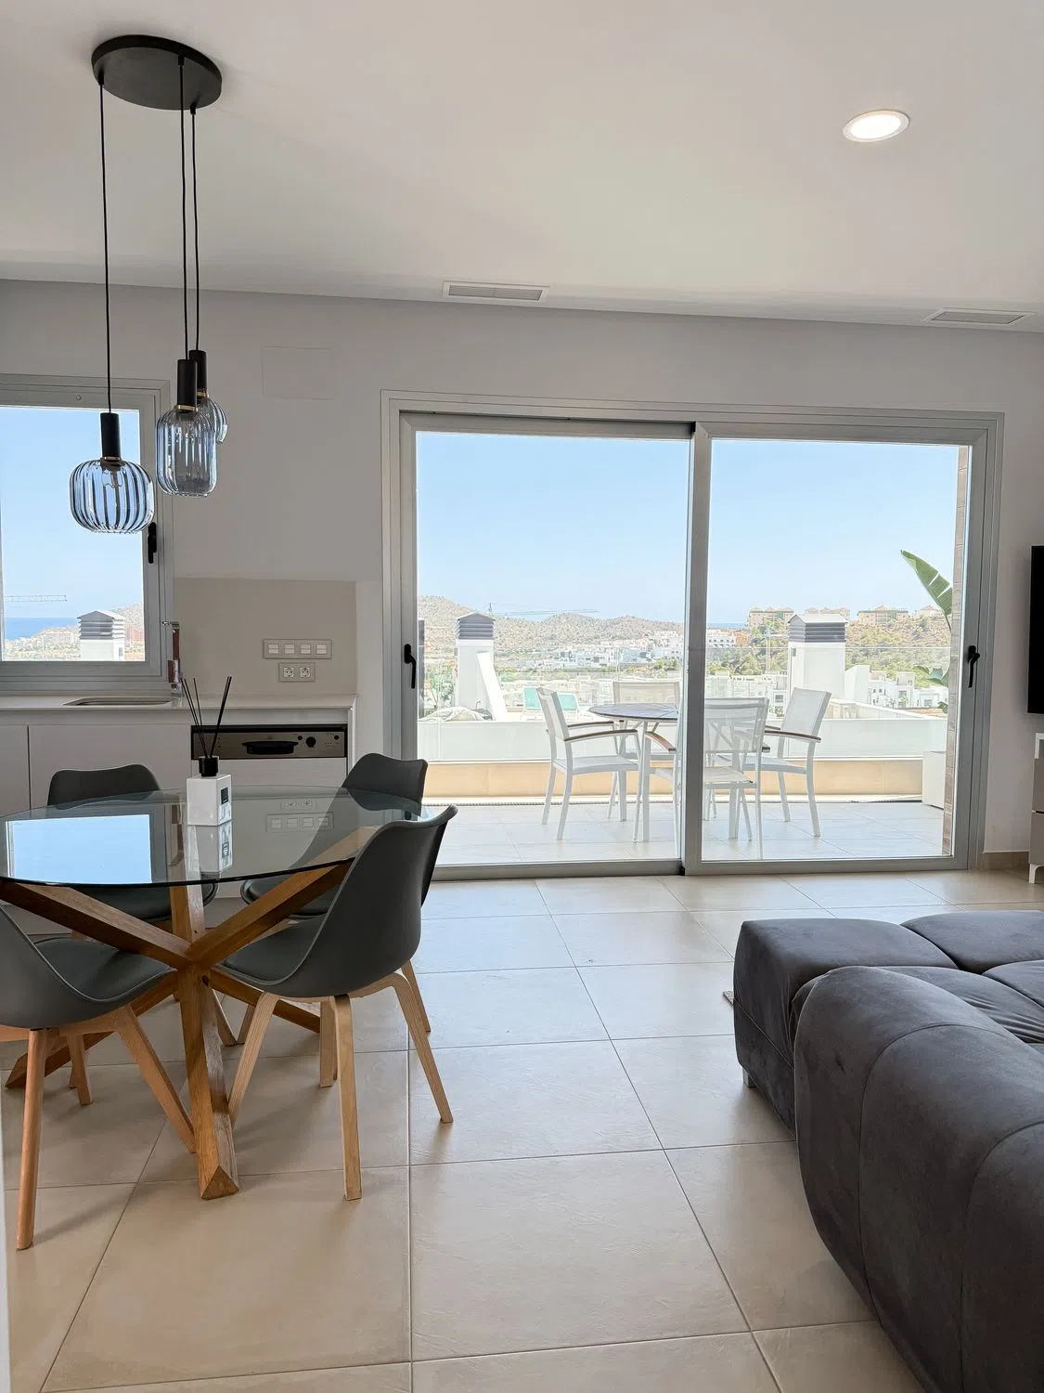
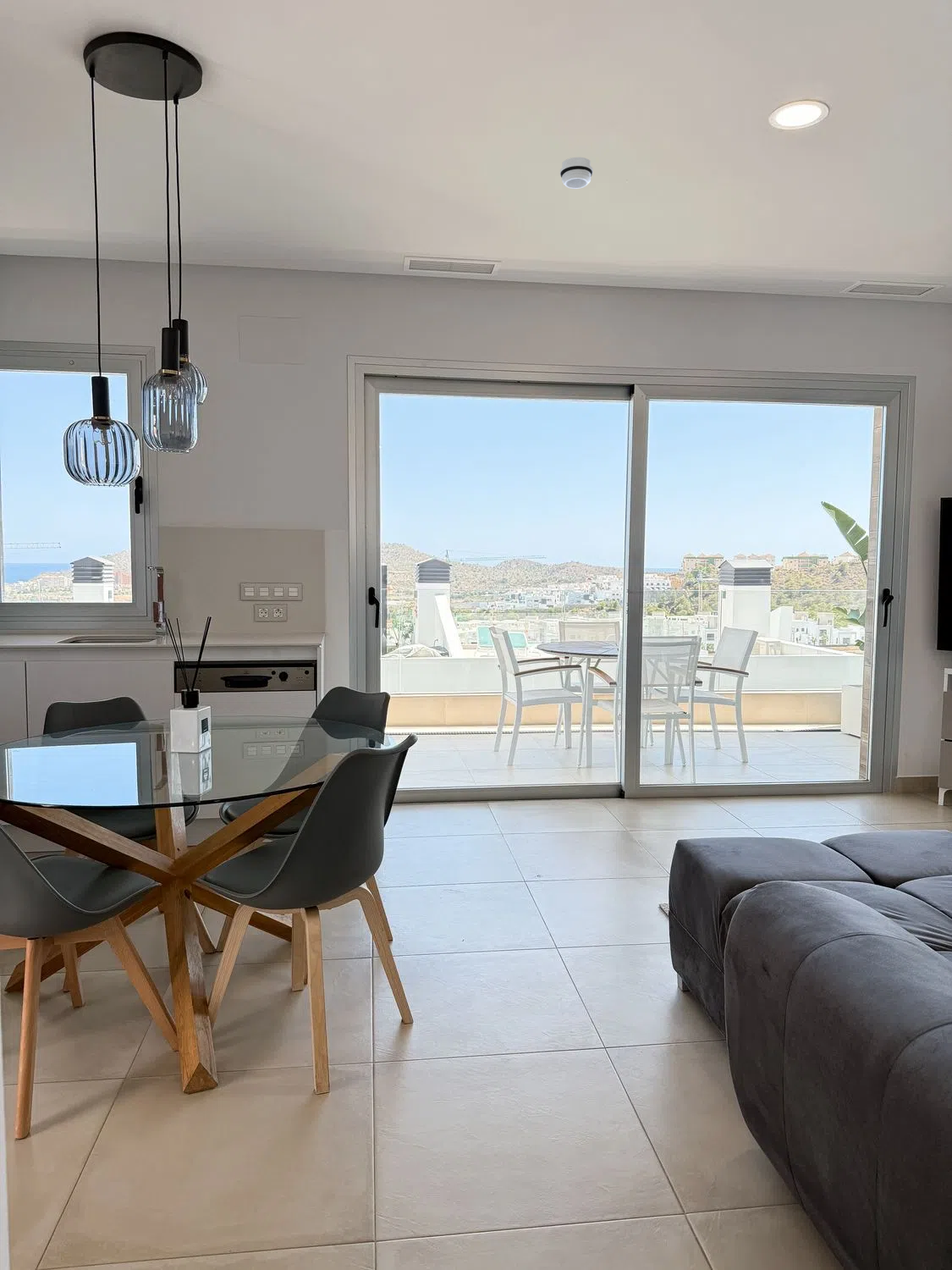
+ smoke detector (576, 174)
